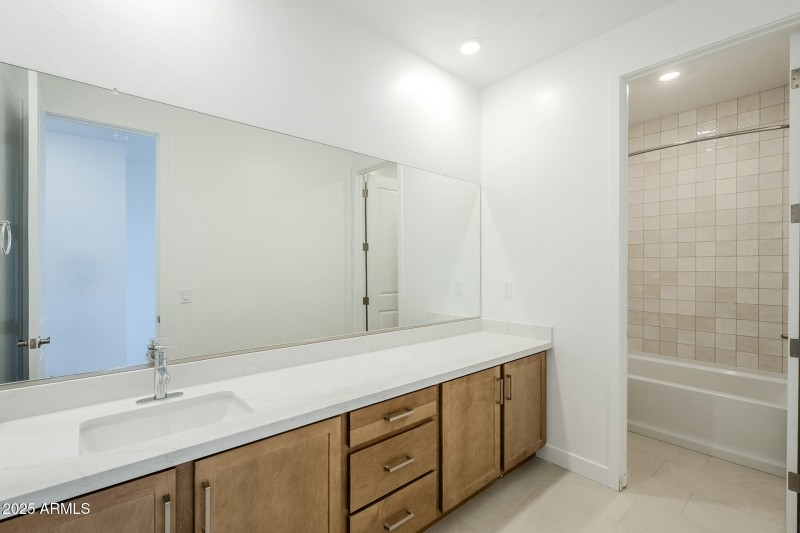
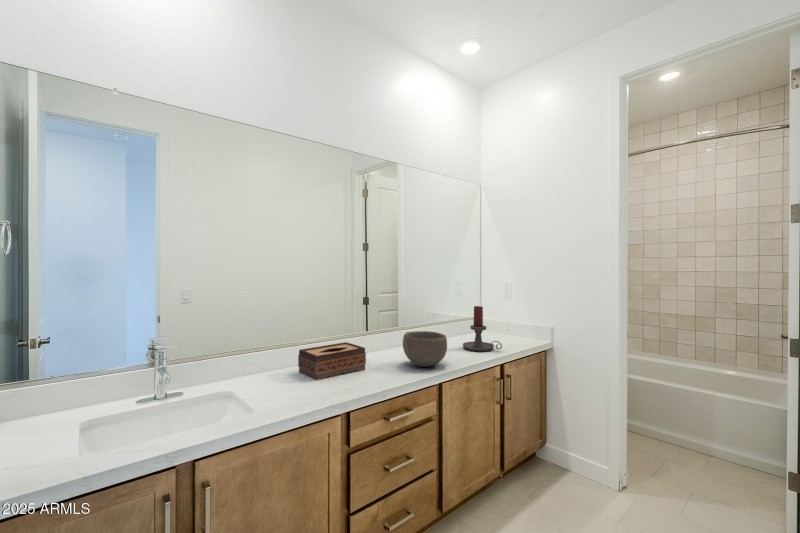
+ tissue box (332, 359)
+ bowl (424, 349)
+ candle holder (482, 327)
